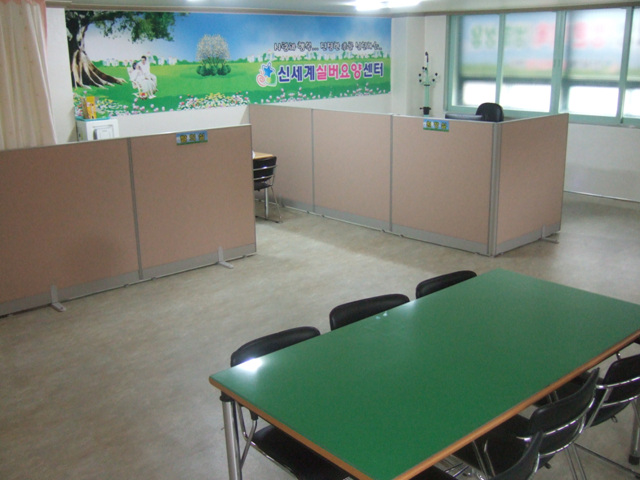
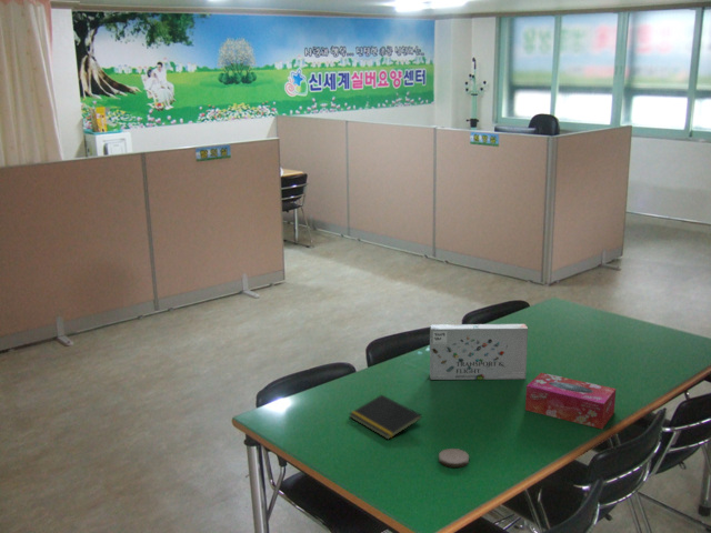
+ notepad (384, 415)
+ toy set box (478, 351)
+ coaster (453, 457)
+ tissue box (570, 399)
